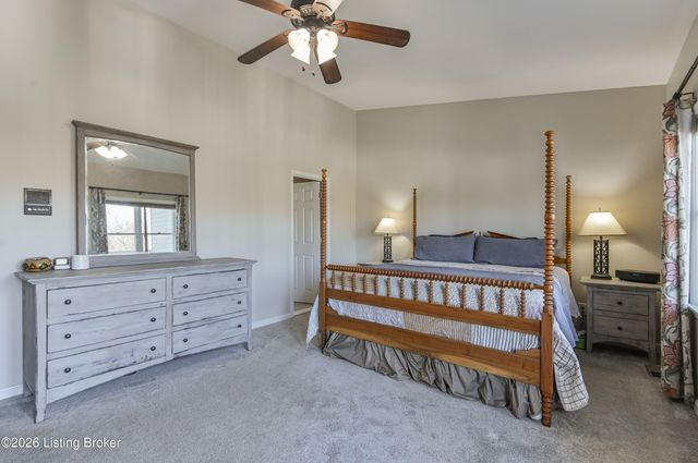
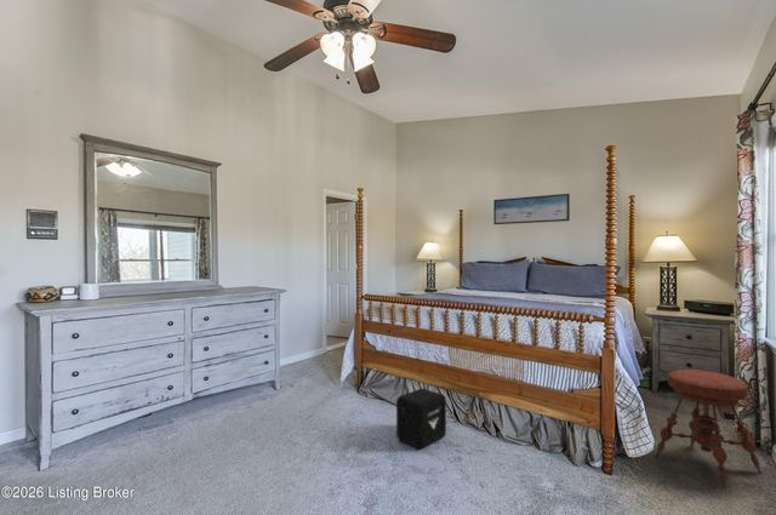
+ wall art (530, 210)
+ stool (706, 419)
+ air purifier (422, 417)
